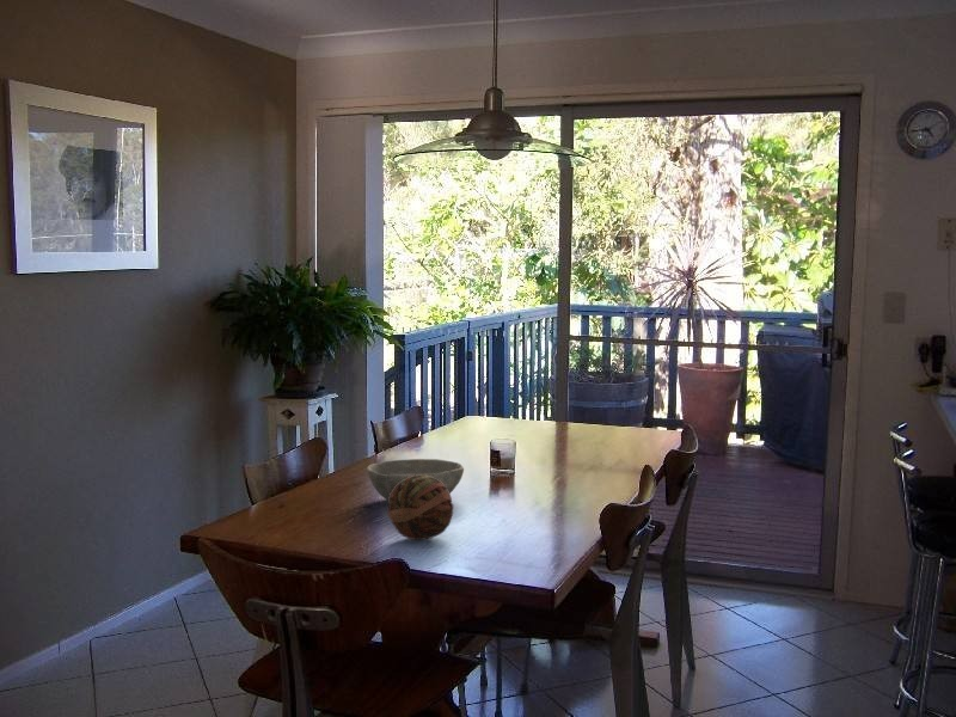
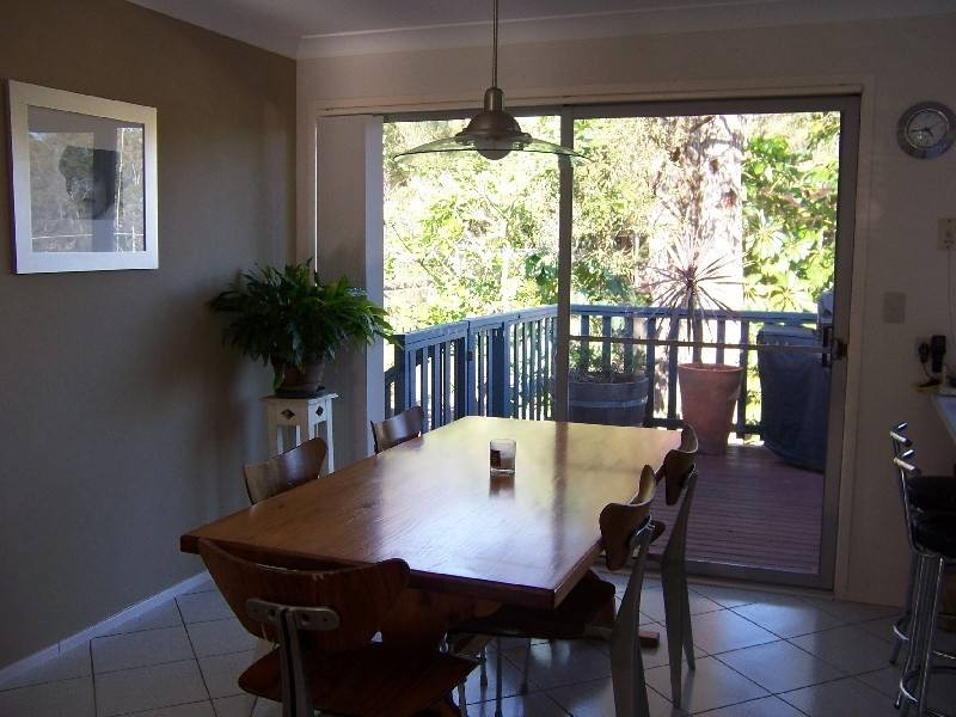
- bowl (415, 474)
- decorative ball (419, 507)
